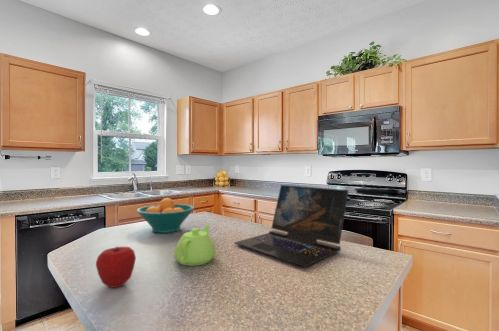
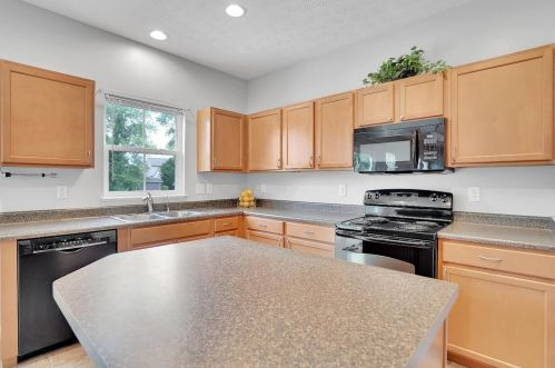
- teapot (196, 243)
- apple (116, 265)
- fruit bowl (166, 214)
- laptop (290, 218)
